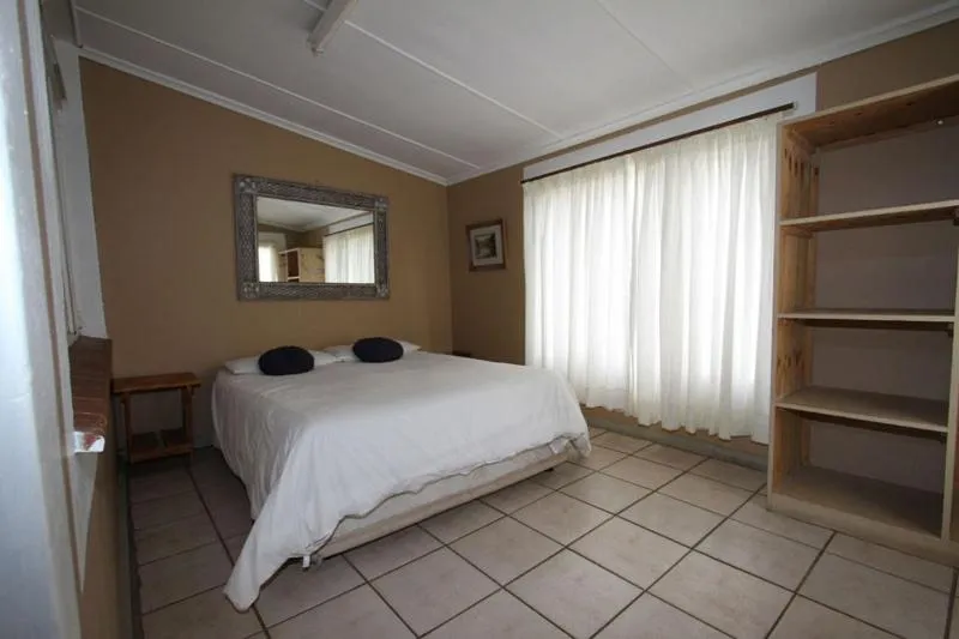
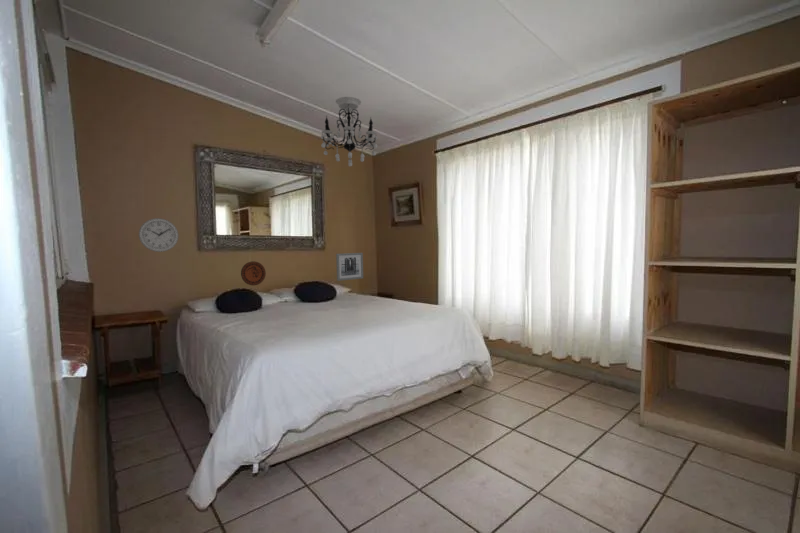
+ wall clock (159, 235)
+ decorative plate (253, 273)
+ chandelier (349, 134)
+ wall art (350, 266)
